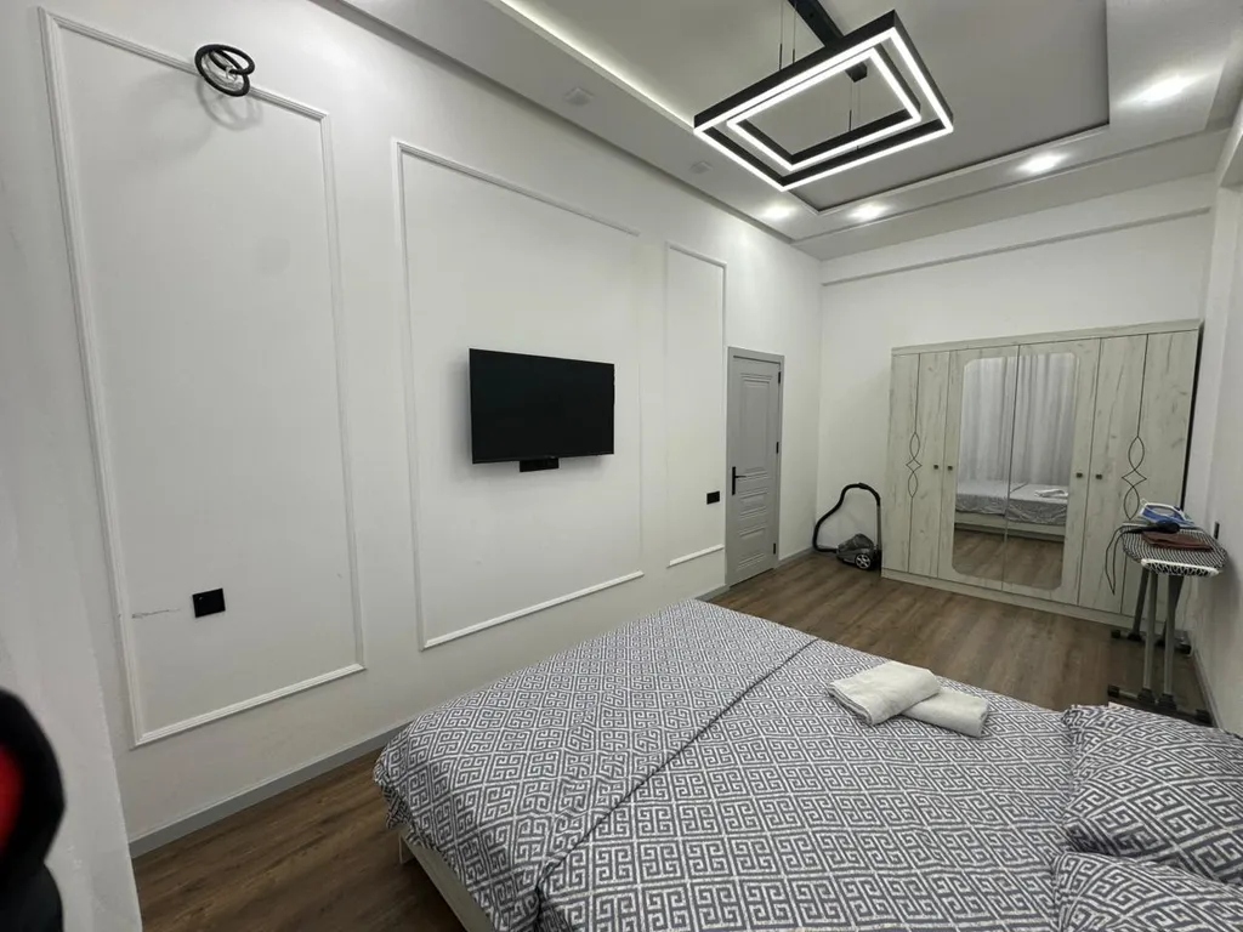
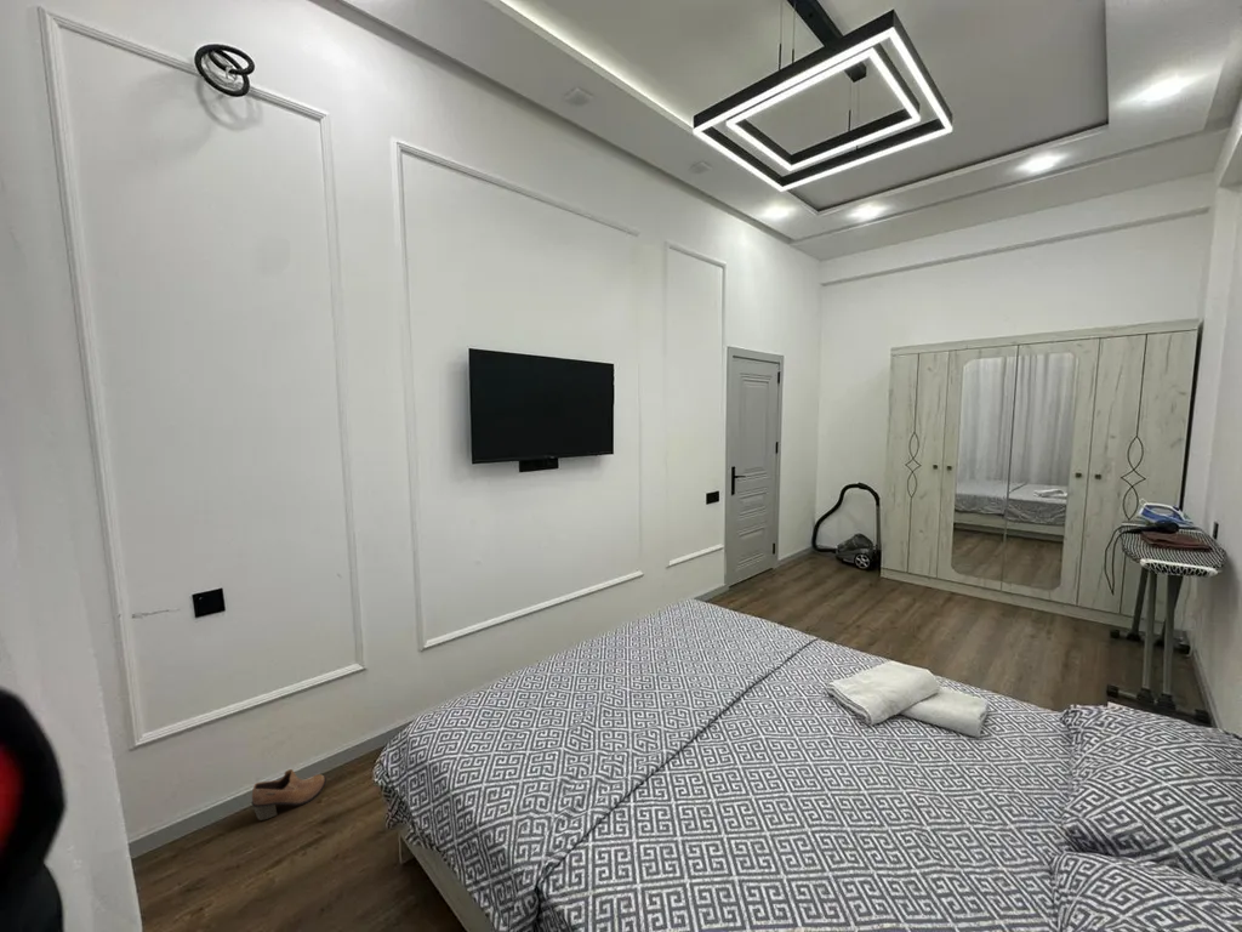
+ shoe (290, 786)
